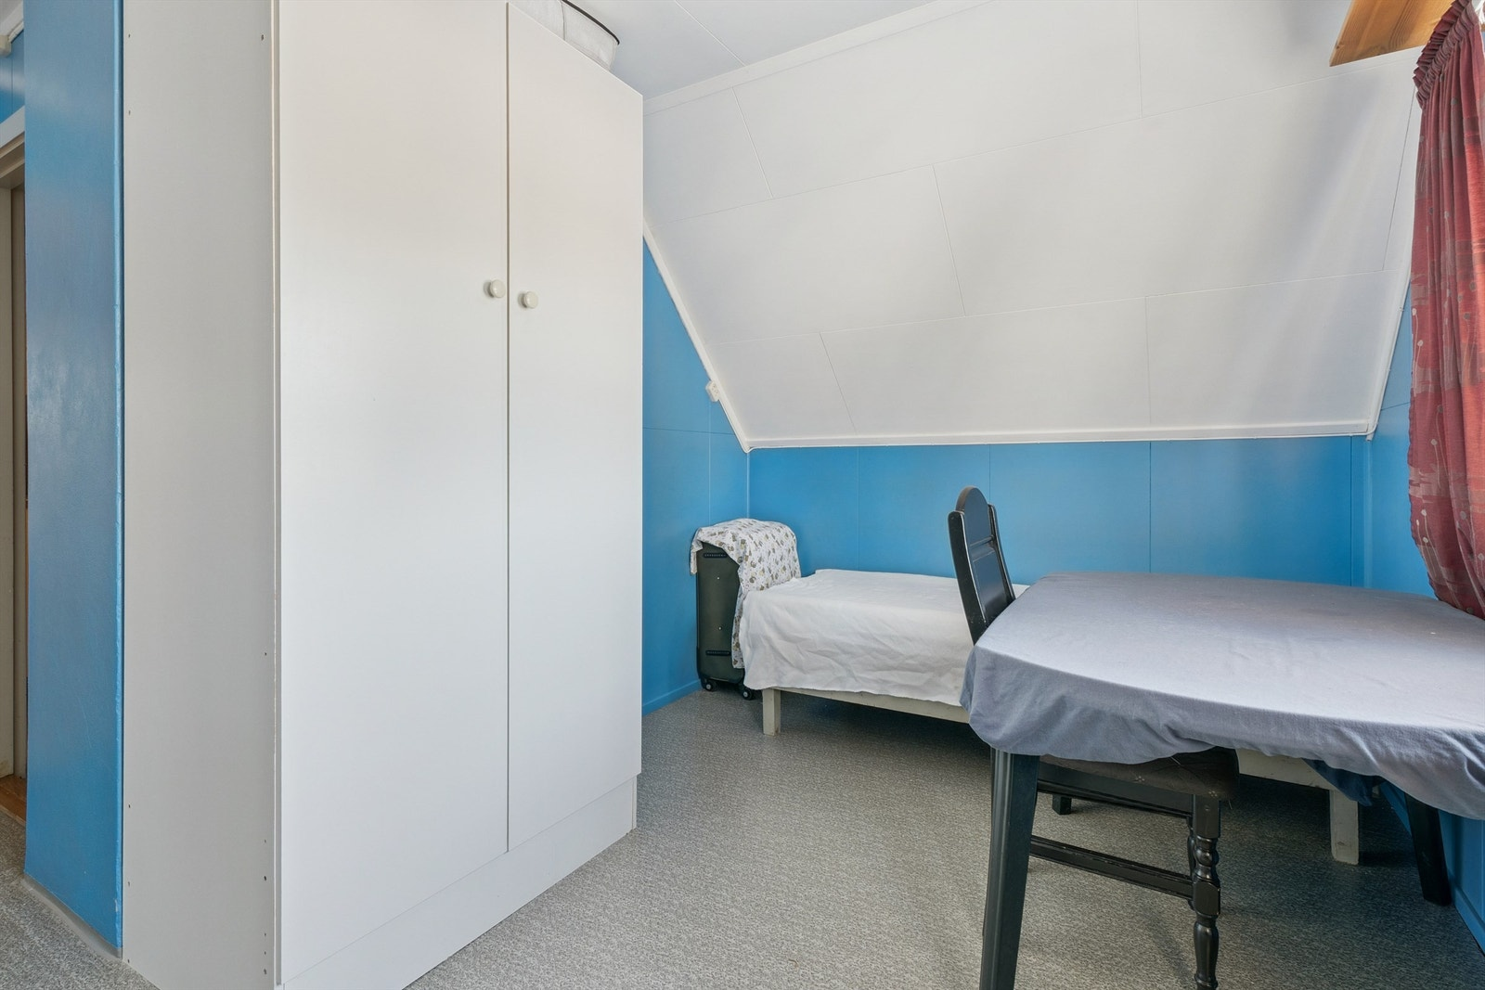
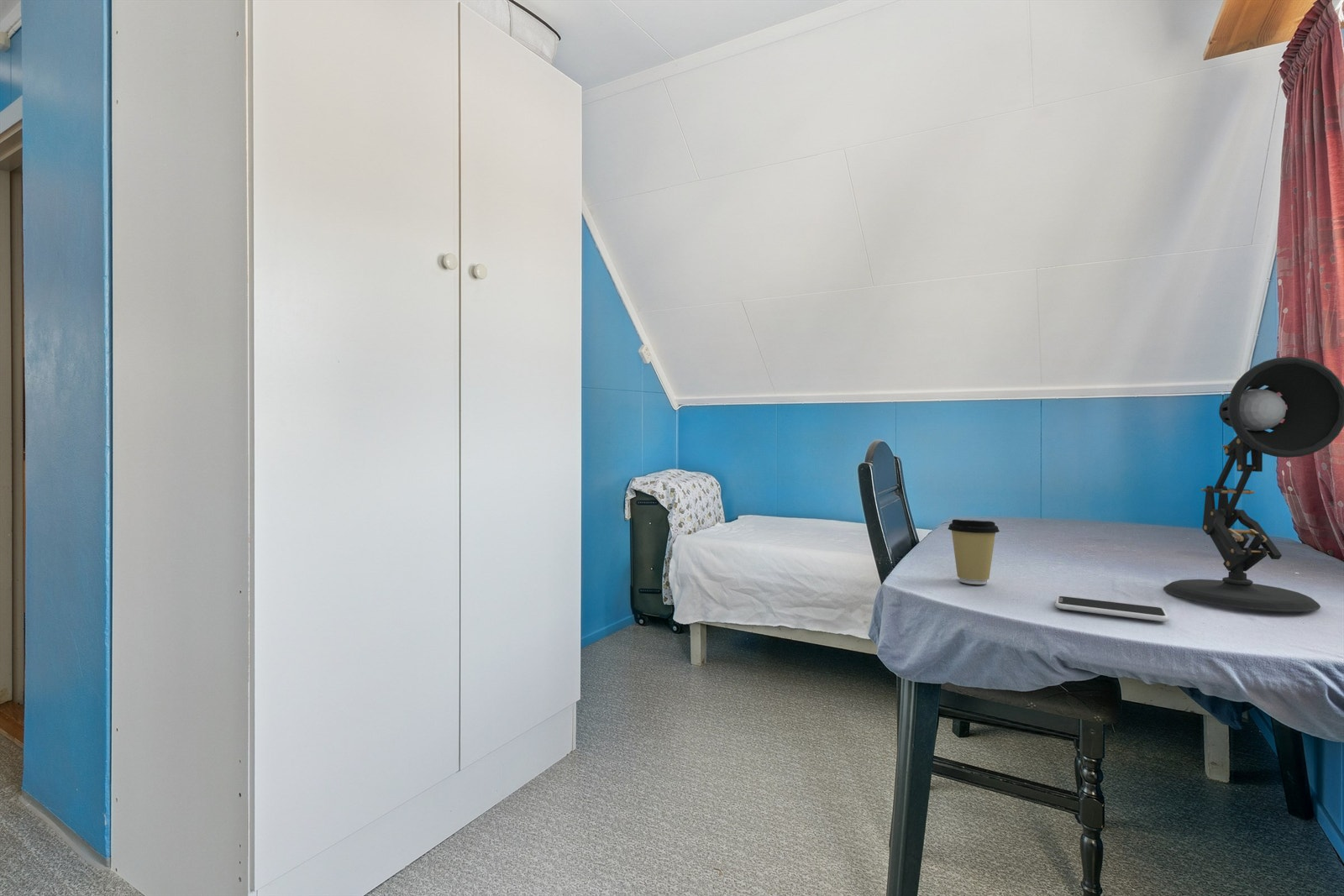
+ smartphone (1109, 608)
+ desk lamp (1242, 481)
+ coffee cup (973, 550)
